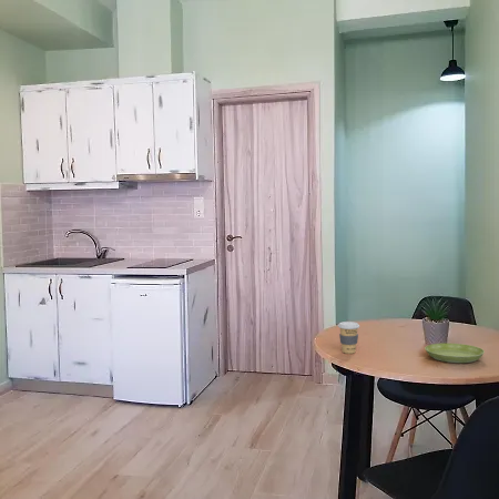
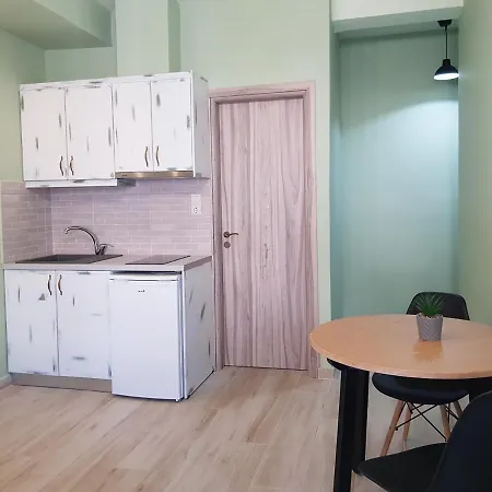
- saucer (454, 353)
- coffee cup (348, 337)
